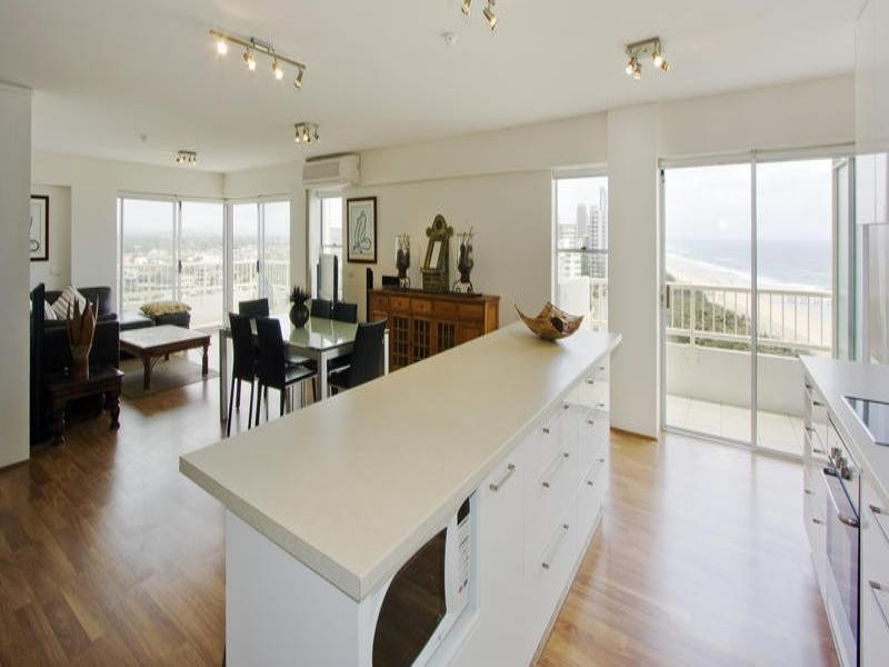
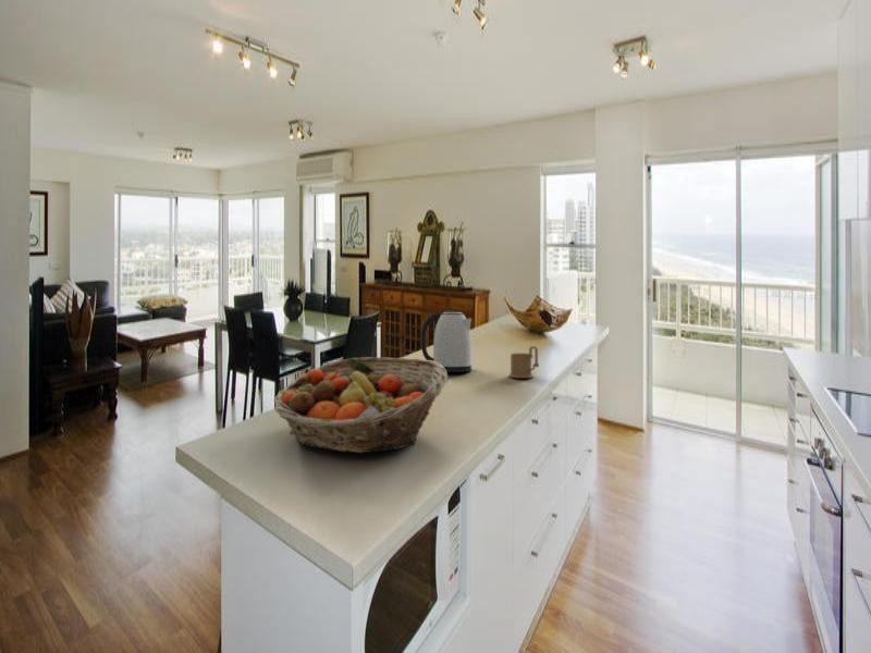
+ mug (524, 361)
+ fruit basket (360, 398)
+ kettle (445, 340)
